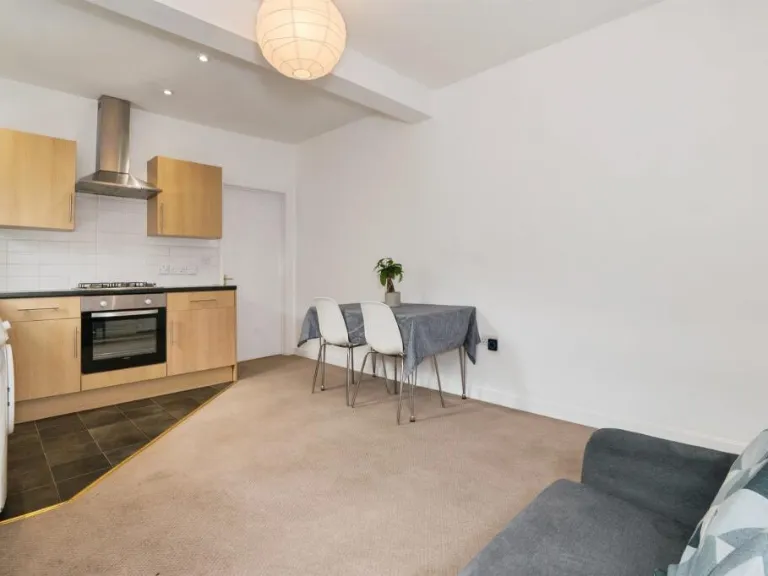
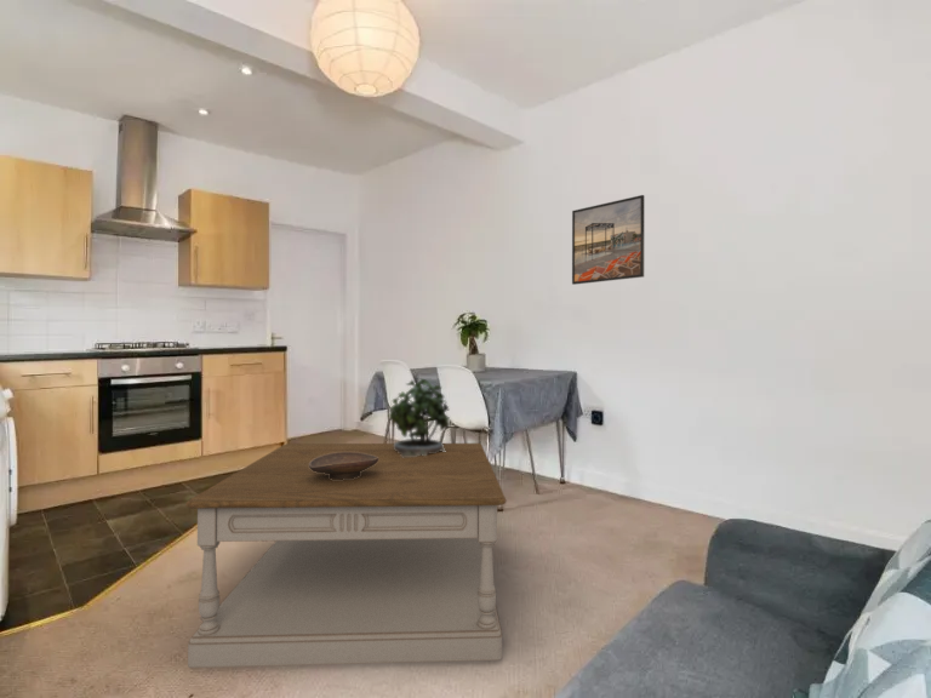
+ coffee table (369, 527)
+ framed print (606, 241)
+ potted plant (418, 412)
+ decorative bowl (344, 465)
